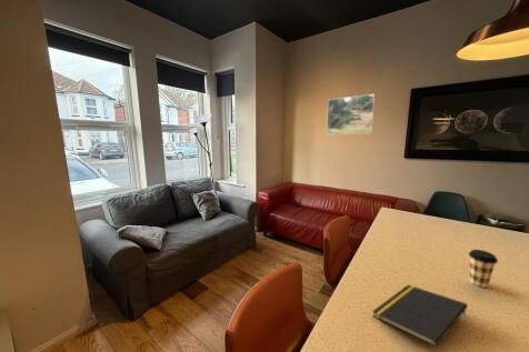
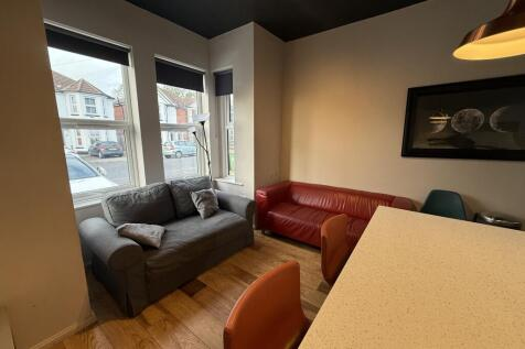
- notepad (419, 309)
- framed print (349, 115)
- coffee cup (480, 268)
